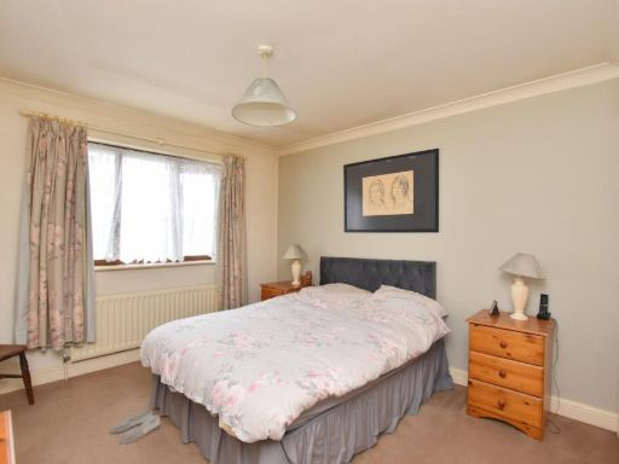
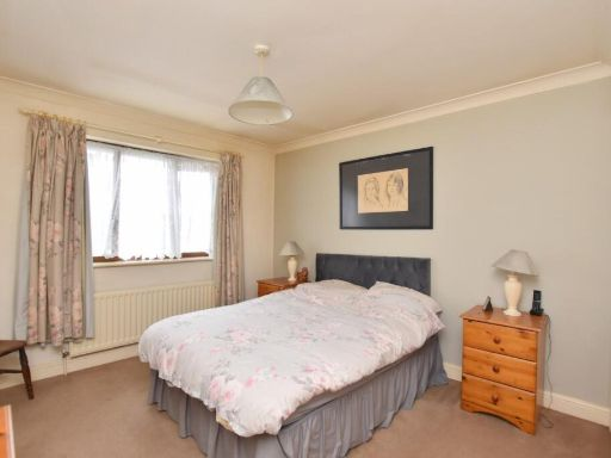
- slippers (135, 424)
